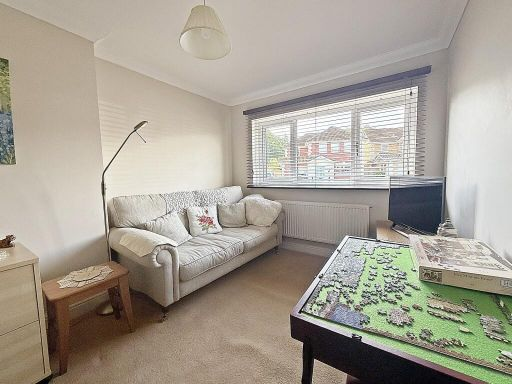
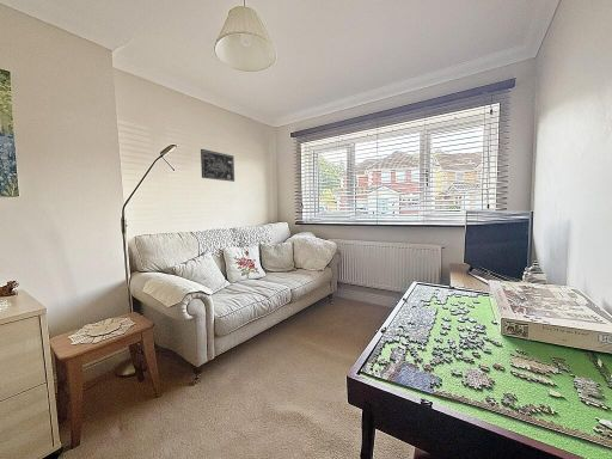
+ wall art (218, 166)
